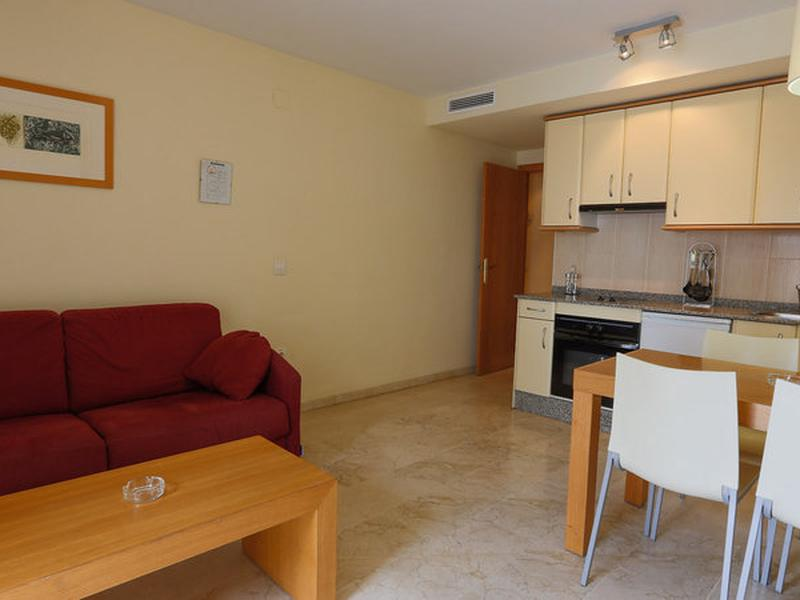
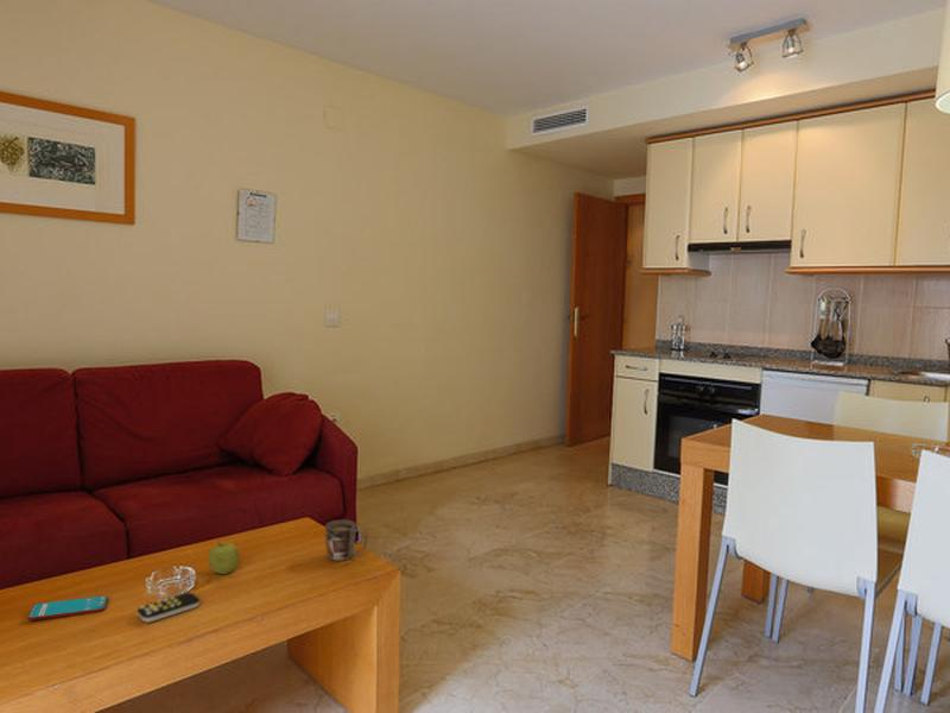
+ remote control (169, 606)
+ fruit (223, 556)
+ mug (346, 541)
+ smartphone (69, 607)
